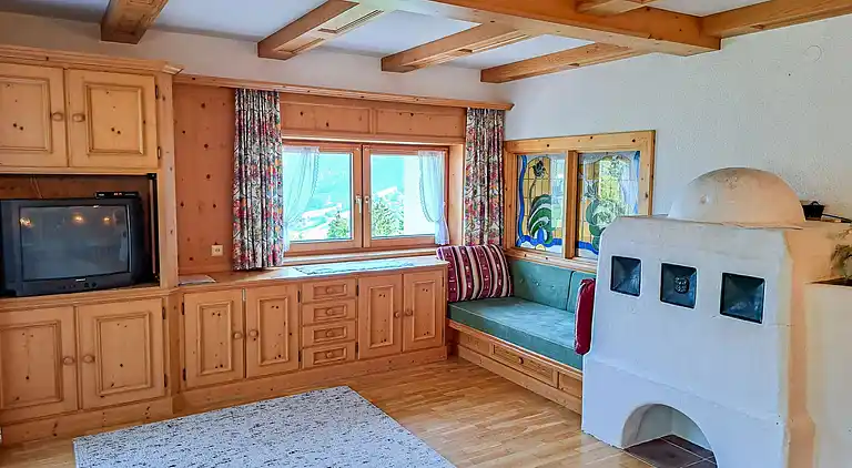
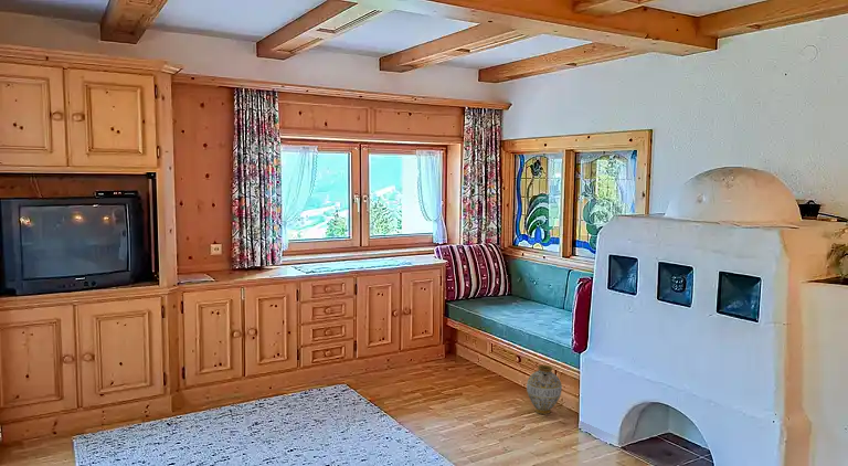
+ ceramic jug (543, 389)
